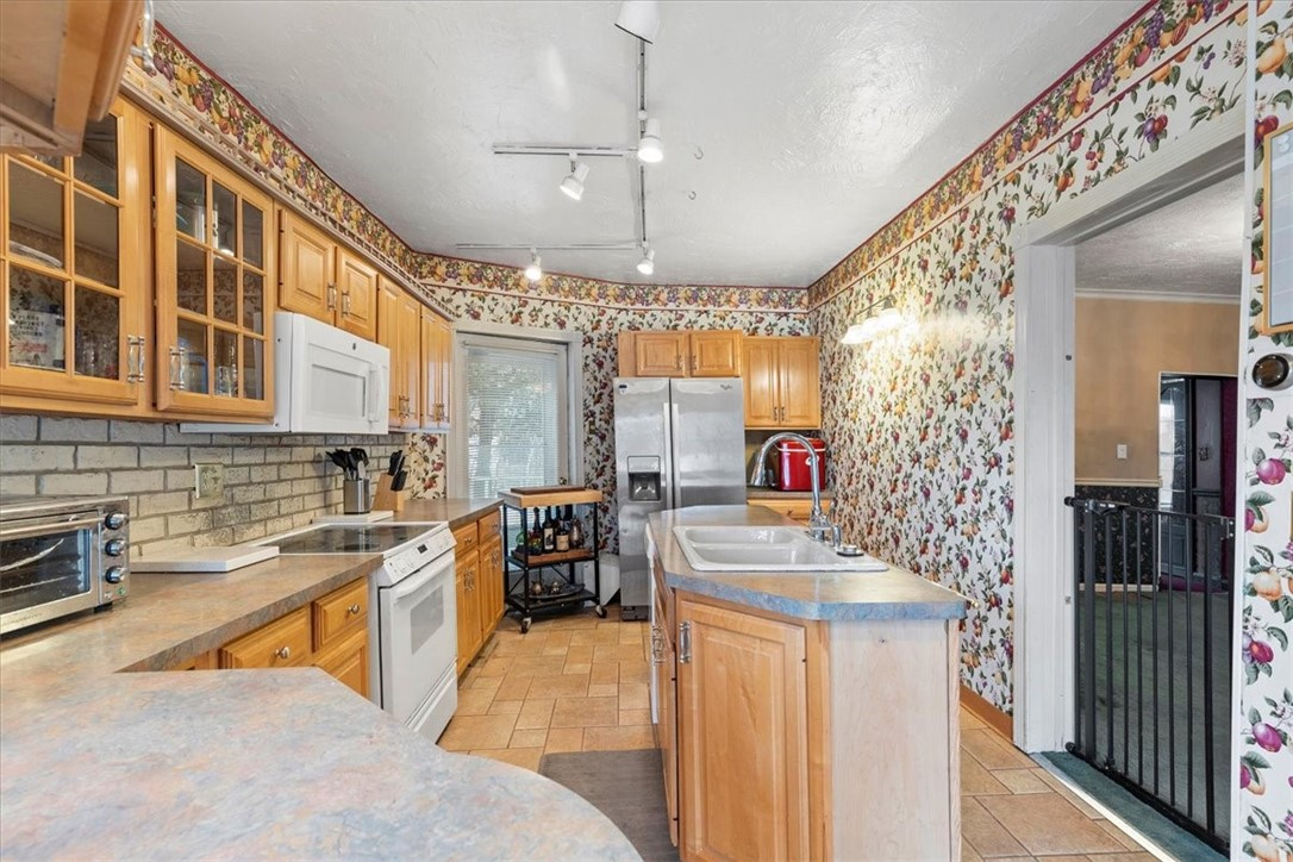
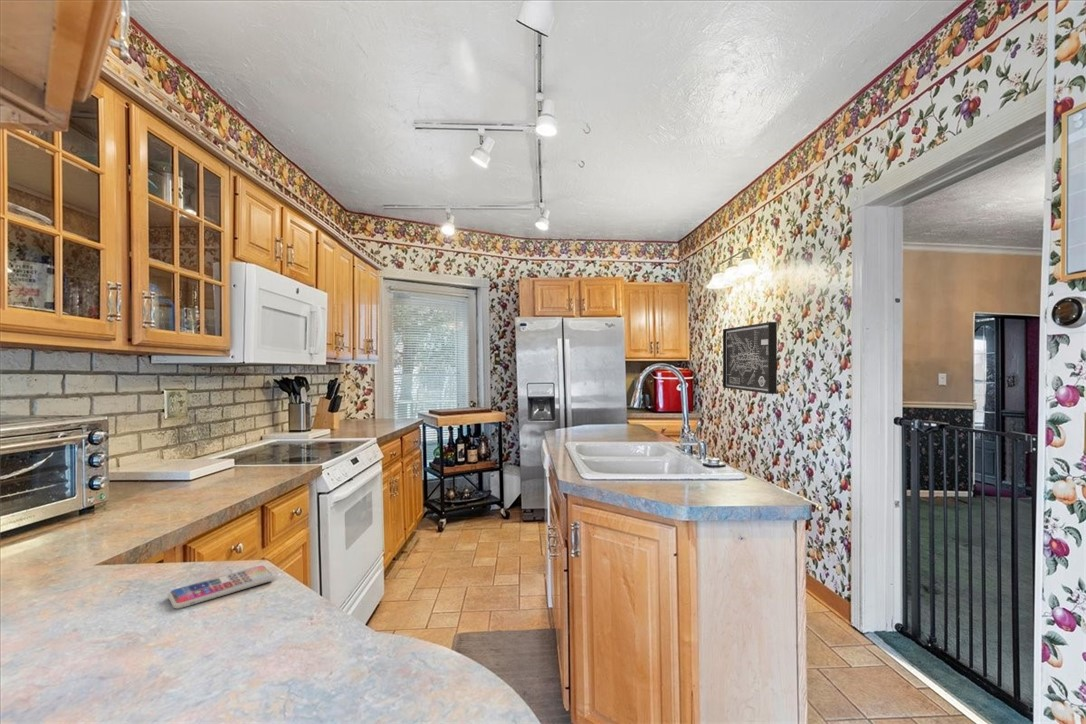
+ wall art (747, 358)
+ smartphone (223, 585)
